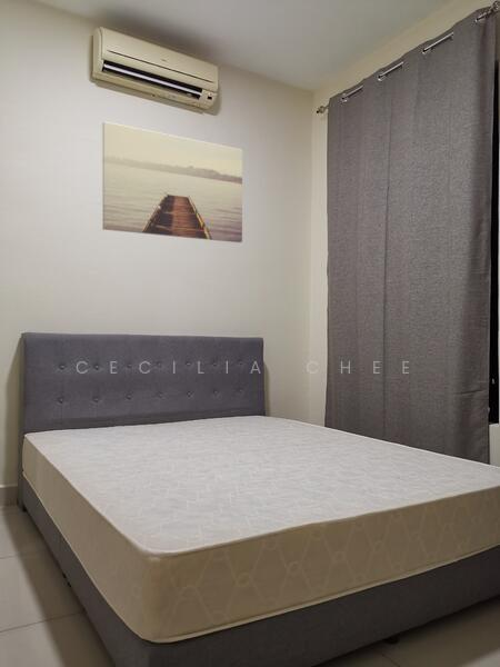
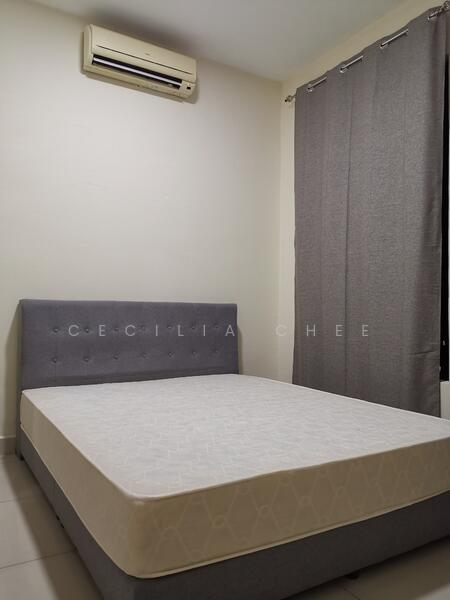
- wall art (177, 187)
